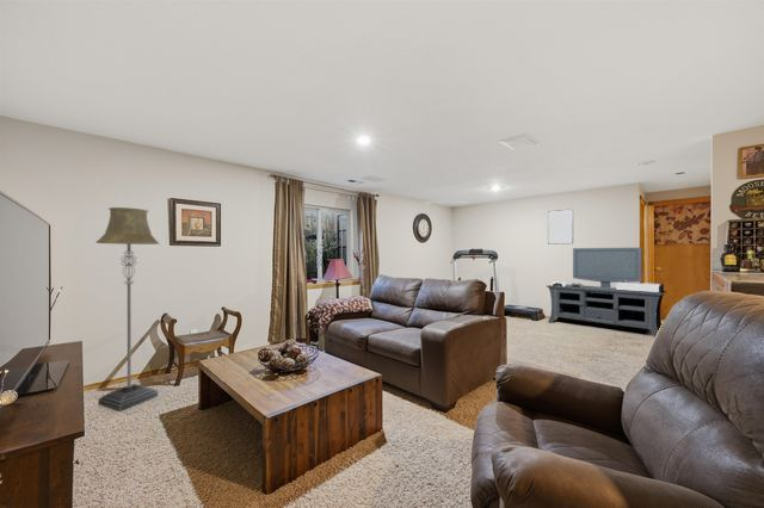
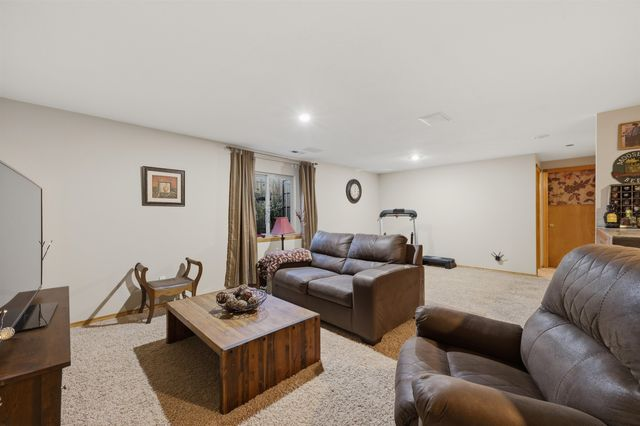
- floor lamp (129, 304)
- media console (602, 287)
- writing board (560, 227)
